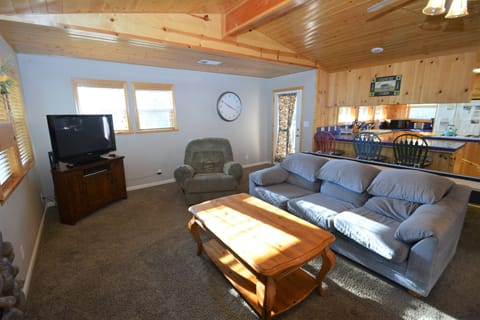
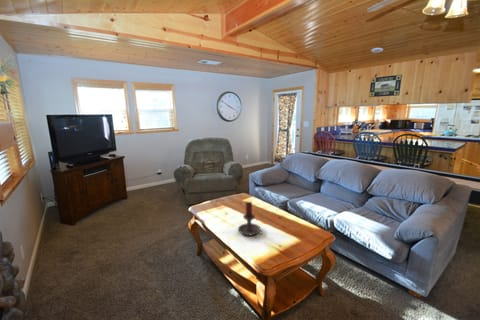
+ candle holder (251, 217)
